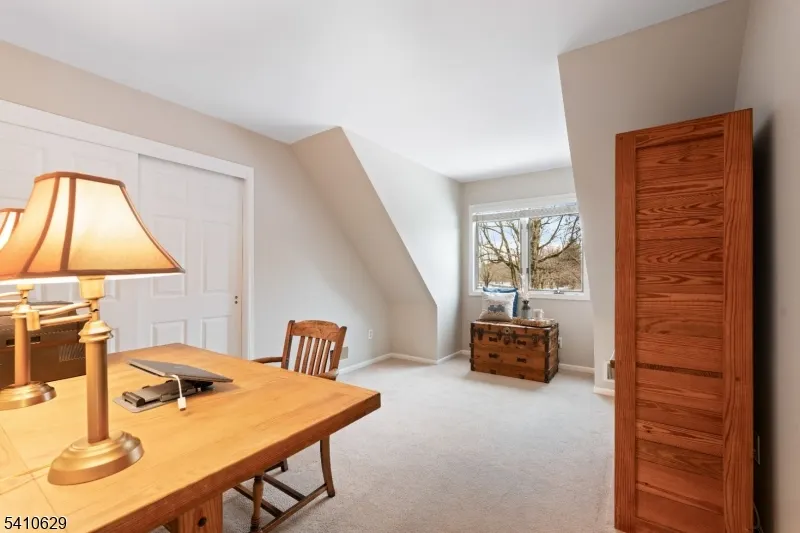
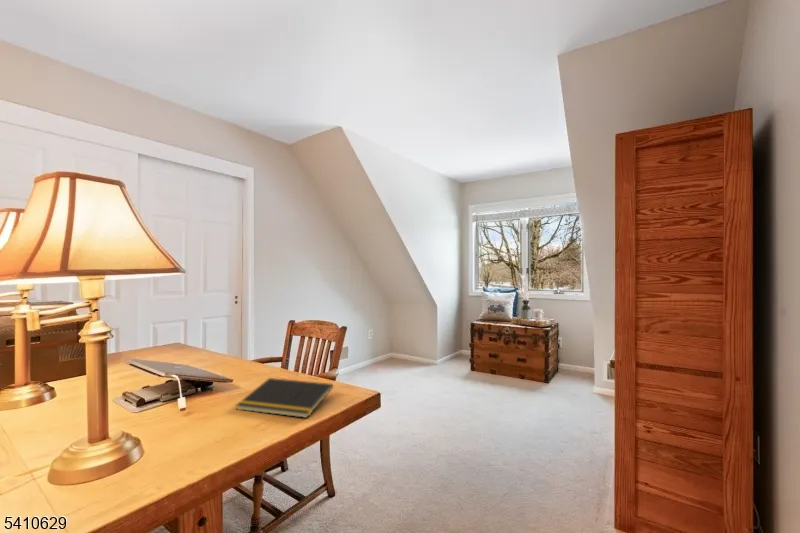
+ notepad (286, 396)
